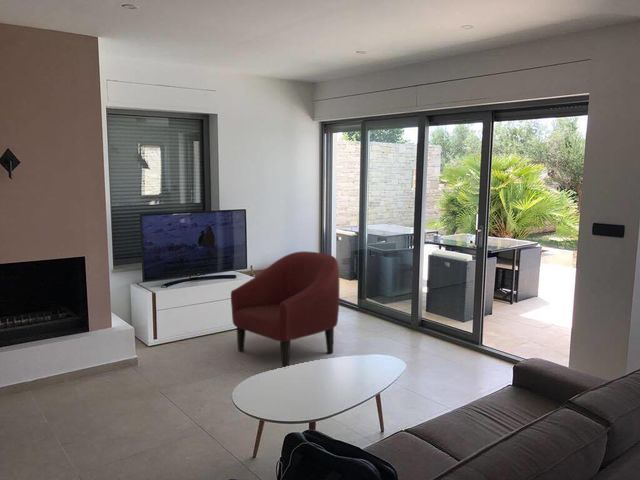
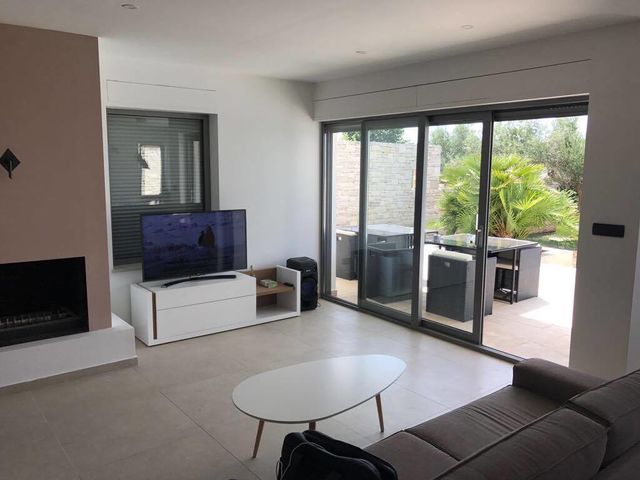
- armchair (287, 304)
